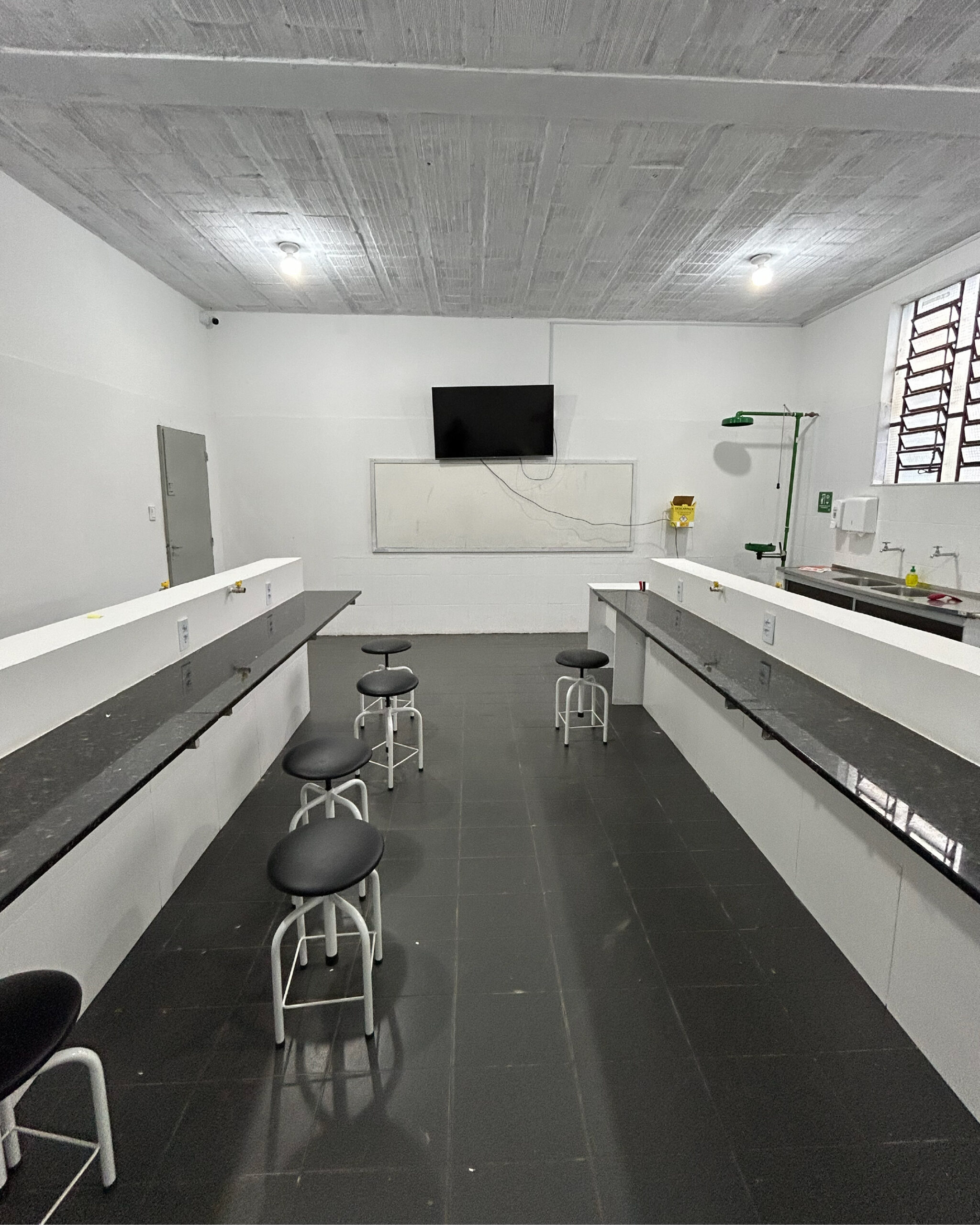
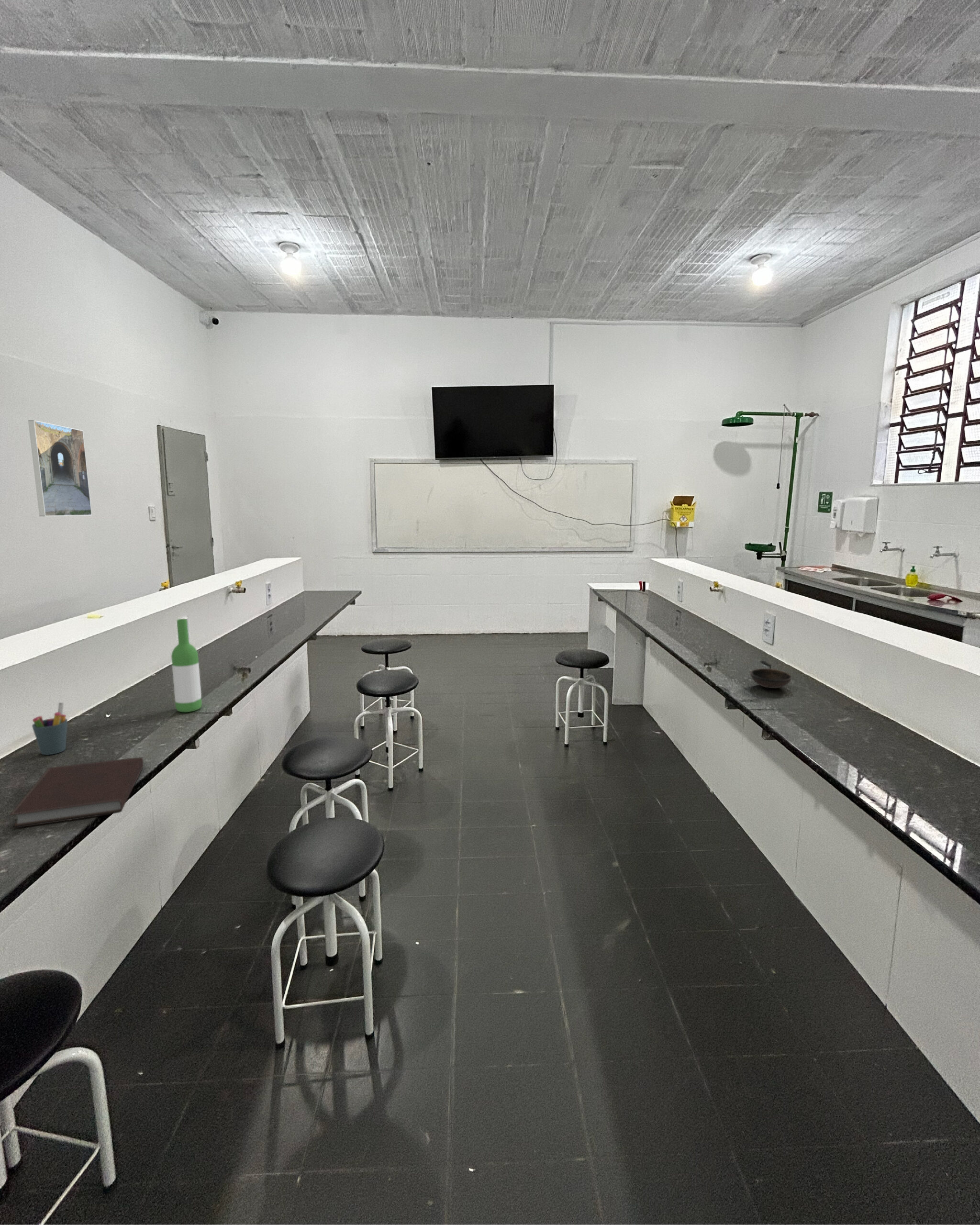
+ notebook (83, 789)
+ pen holder (51, 729)
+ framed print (62, 471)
+ bowl (770, 679)
+ wine bottle (185, 665)
